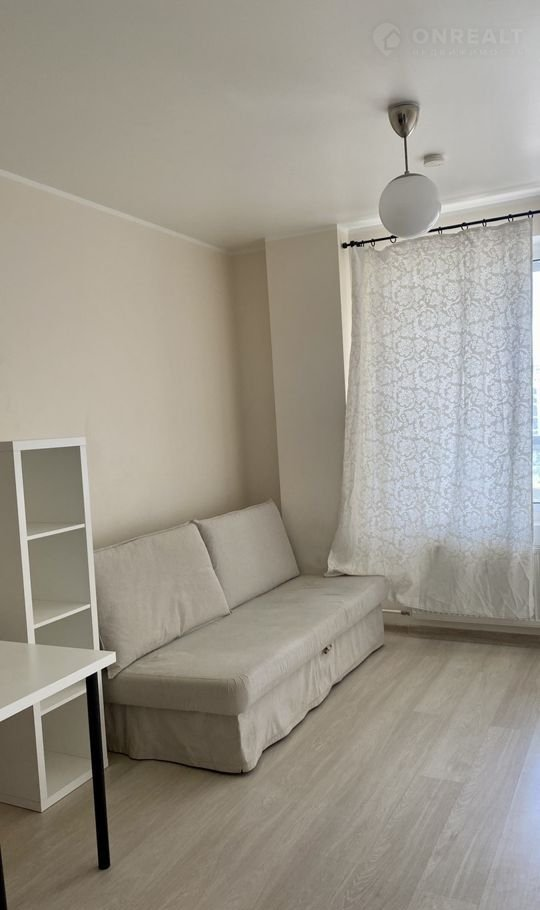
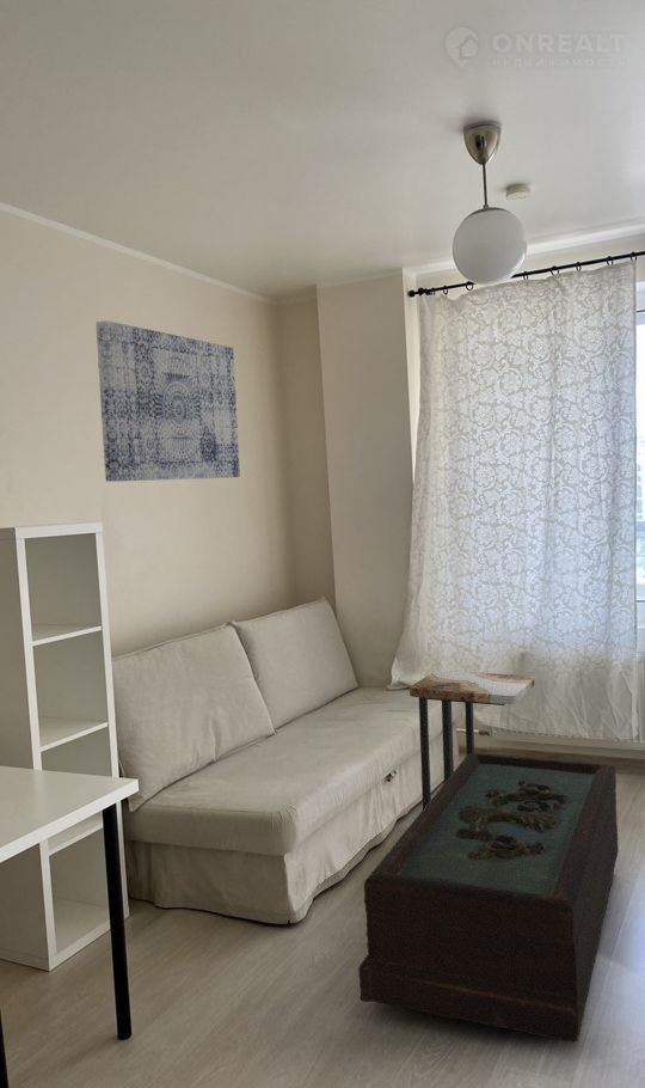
+ coffee table (506, 870)
+ side table (473, 748)
+ wall art (174, 408)
